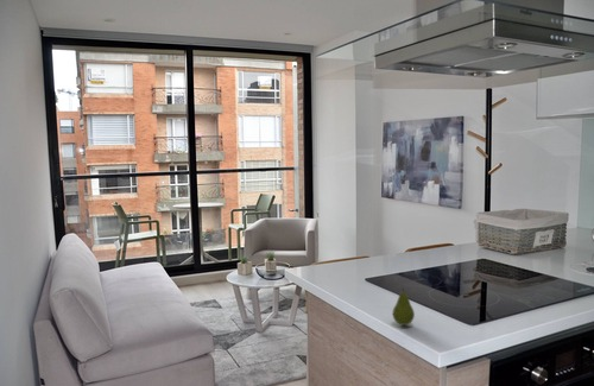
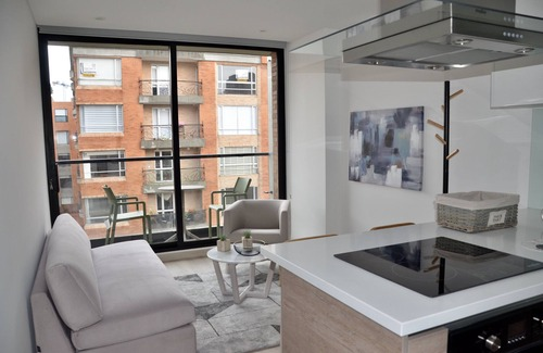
- fruit (403, 305)
